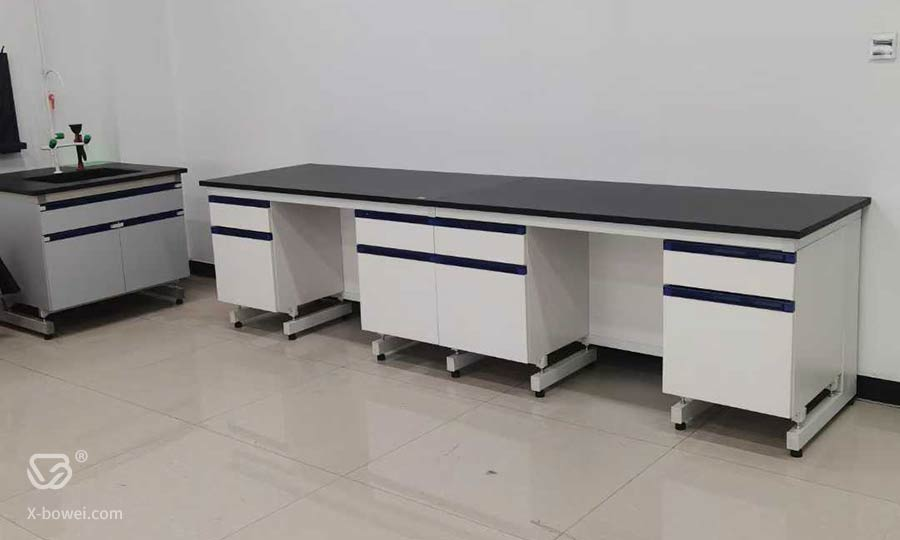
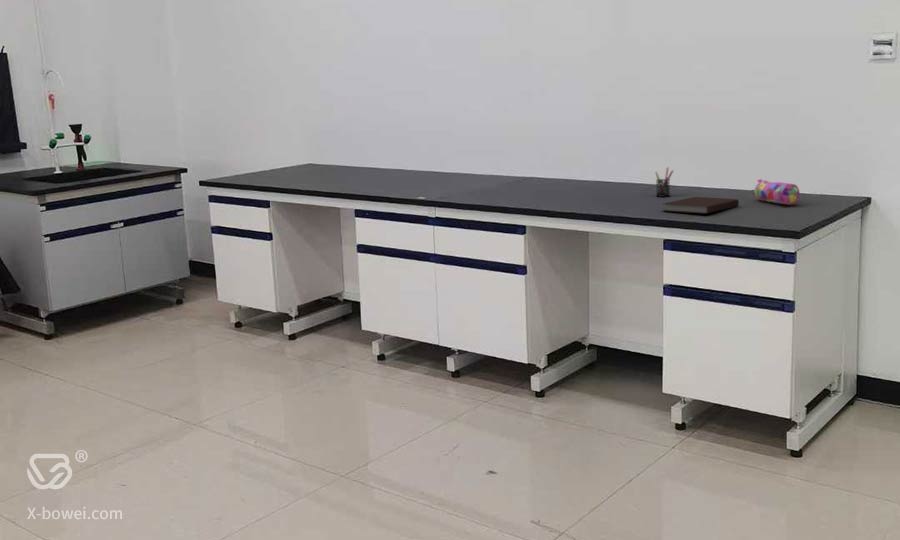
+ pen holder (662, 181)
+ pencil case (775, 191)
+ notebook (700, 205)
